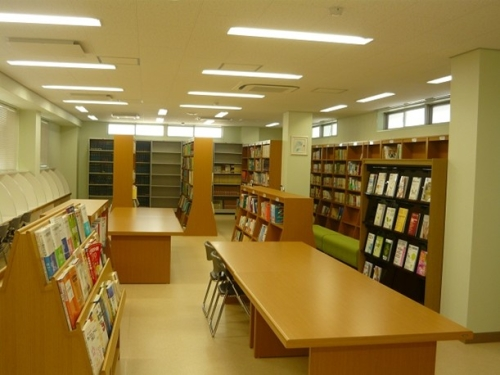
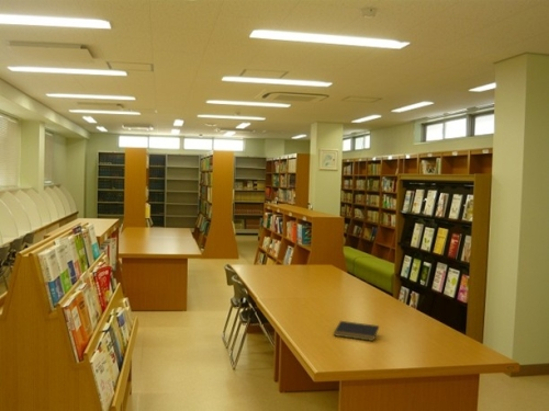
+ notepad (356, 330)
